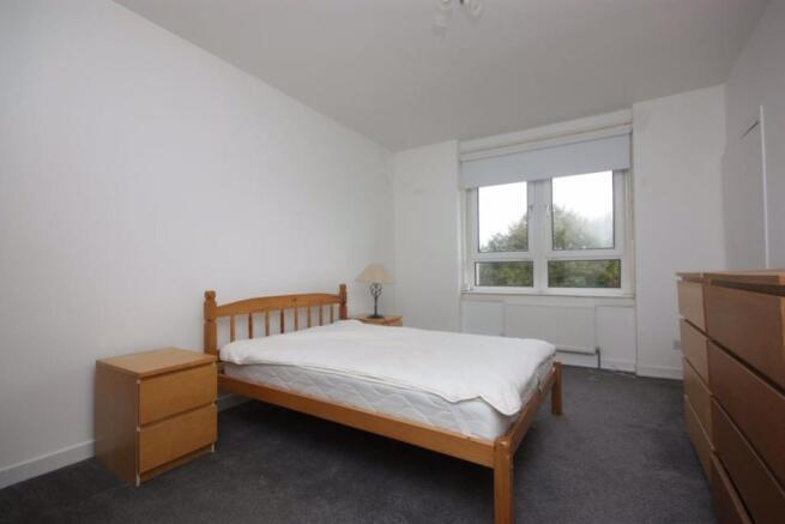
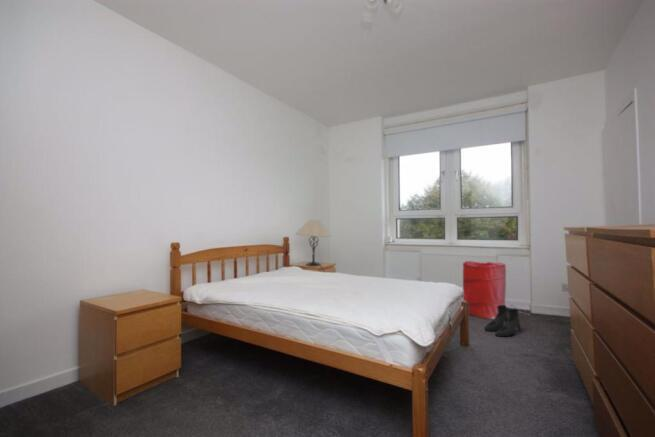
+ laundry hamper (483, 286)
+ boots (502, 319)
